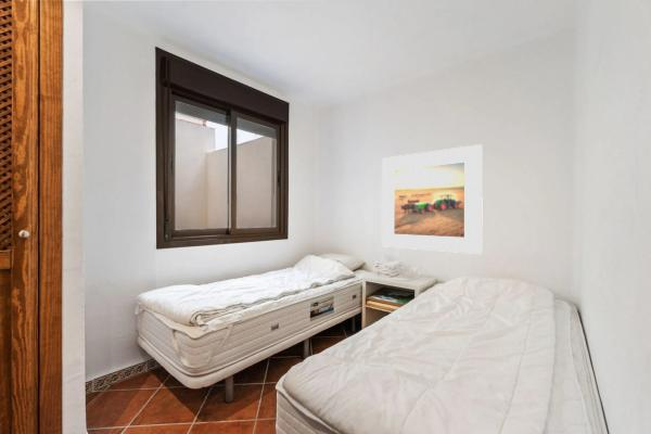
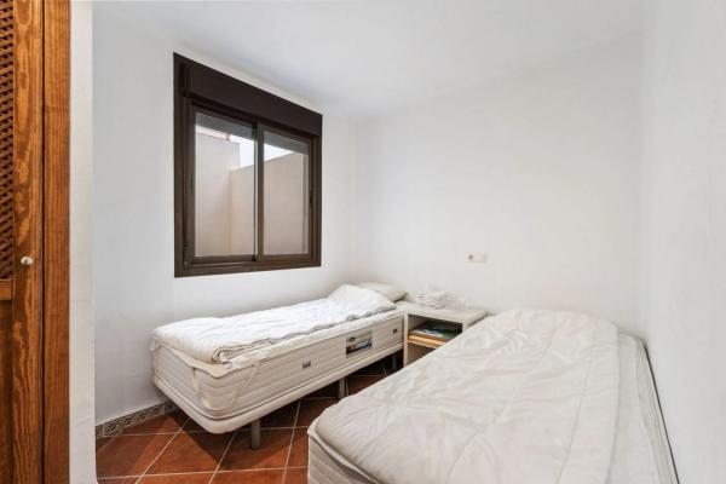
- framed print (426, 201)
